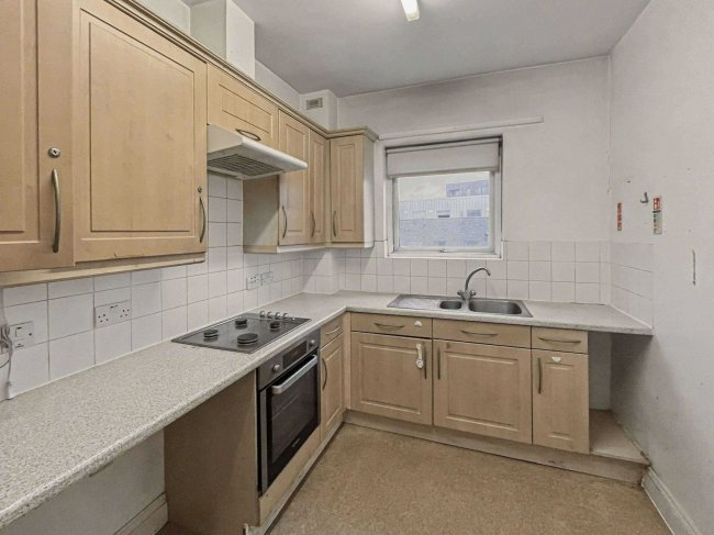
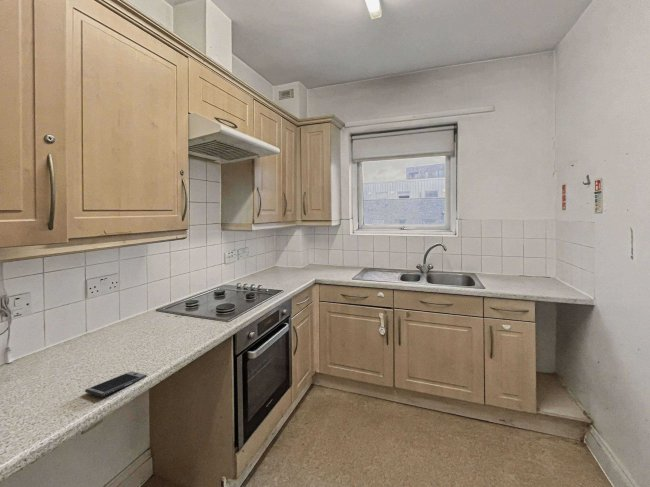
+ smartphone (117, 383)
